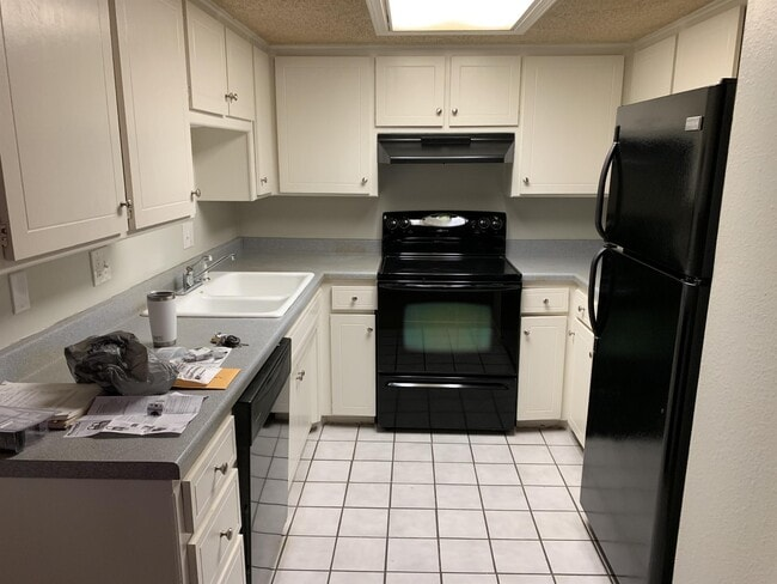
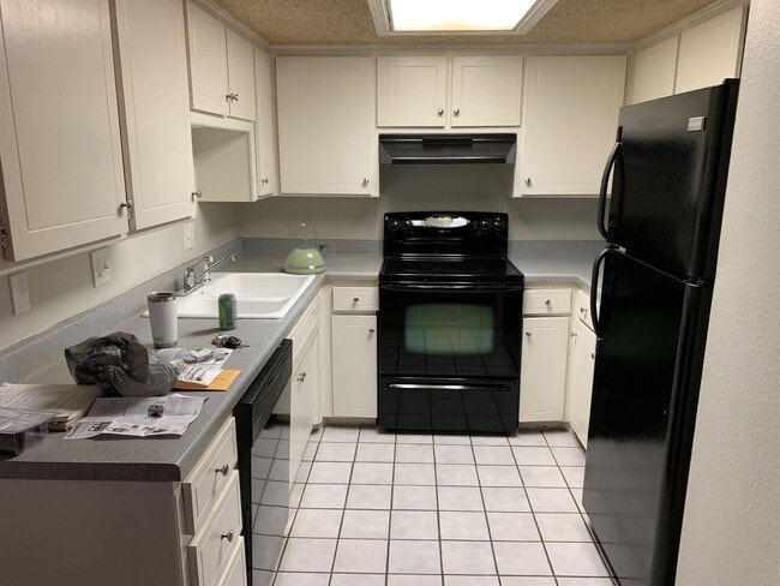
+ beverage can (227, 311)
+ kettle (307, 246)
